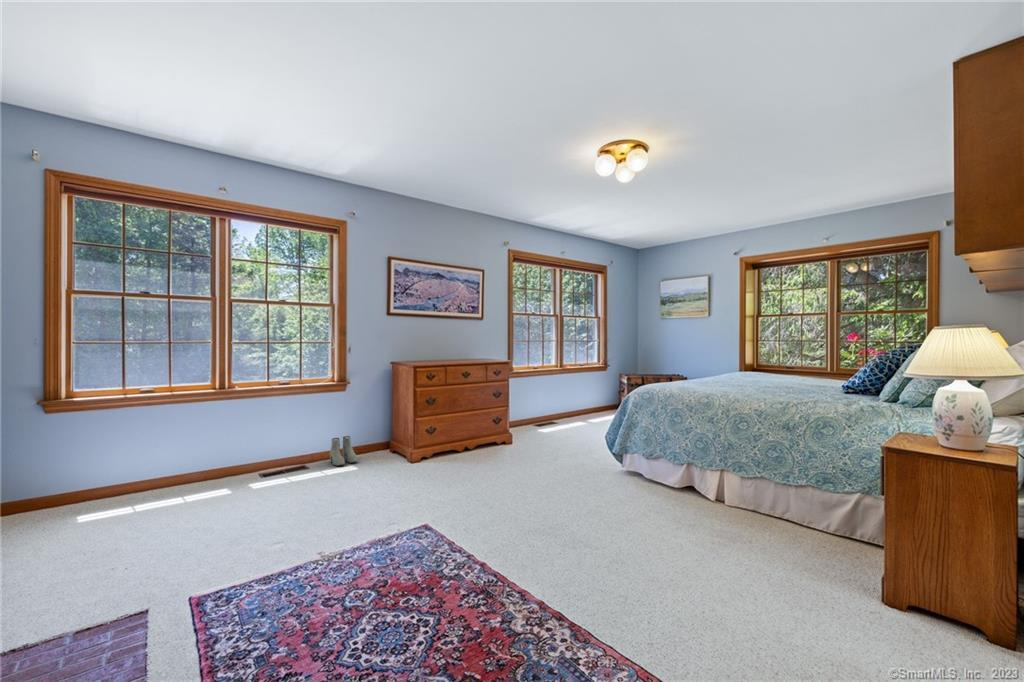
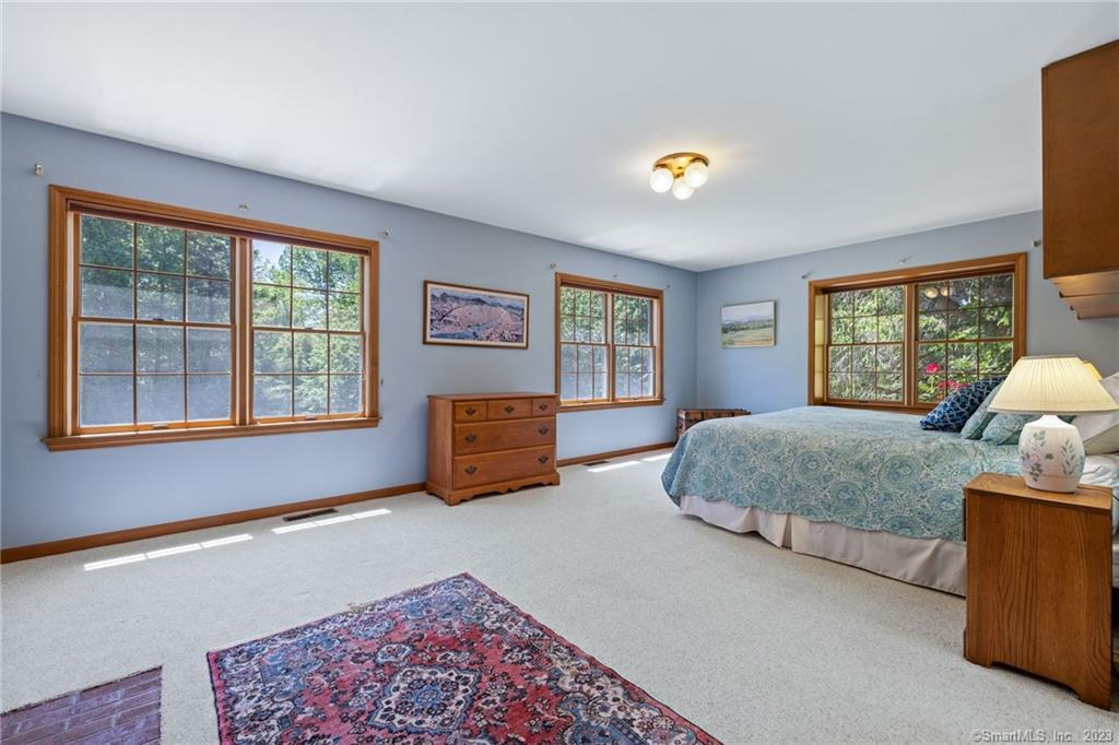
- boots (343, 450)
